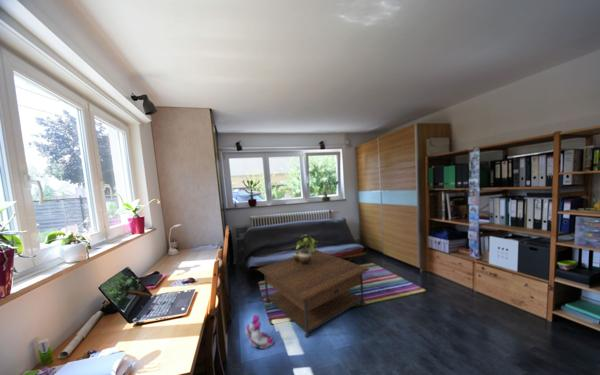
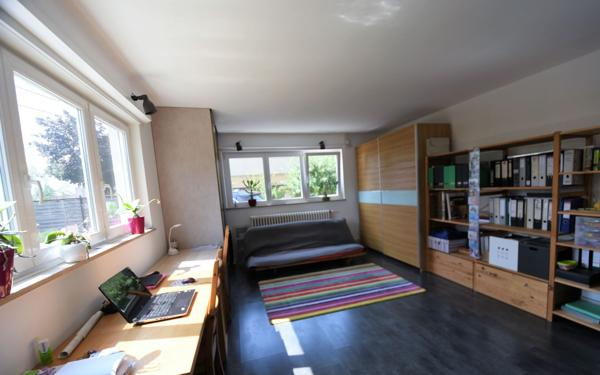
- potted plant (305, 248)
- boots (258, 330)
- coffee table (312, 285)
